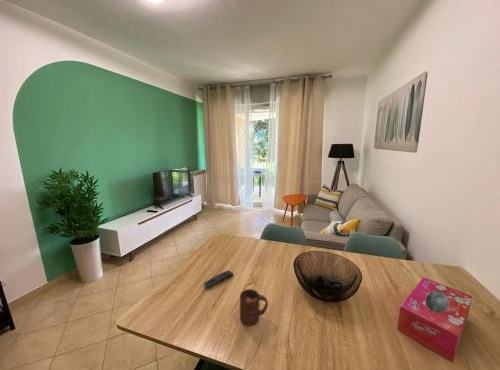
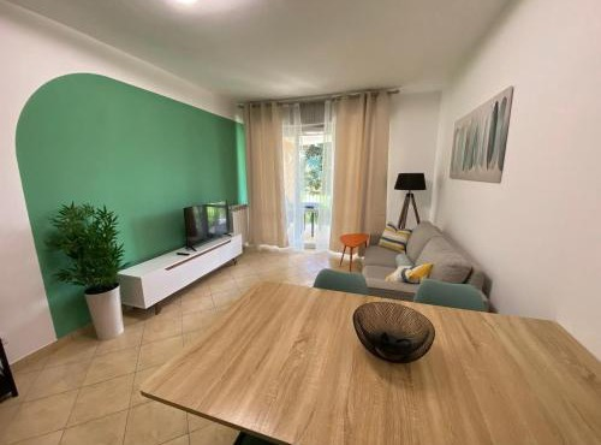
- cup (252, 306)
- remote control (218, 279)
- tissue box (435, 312)
